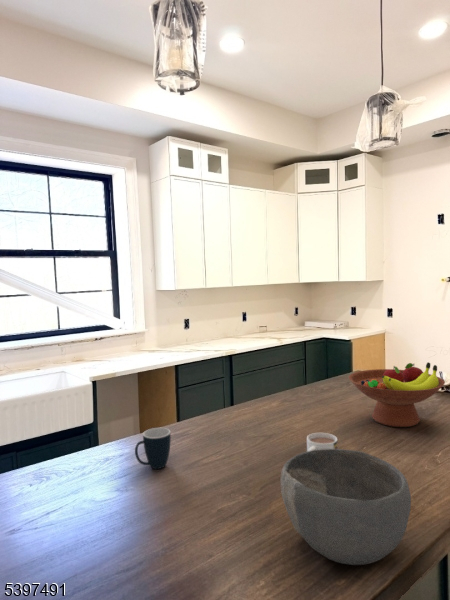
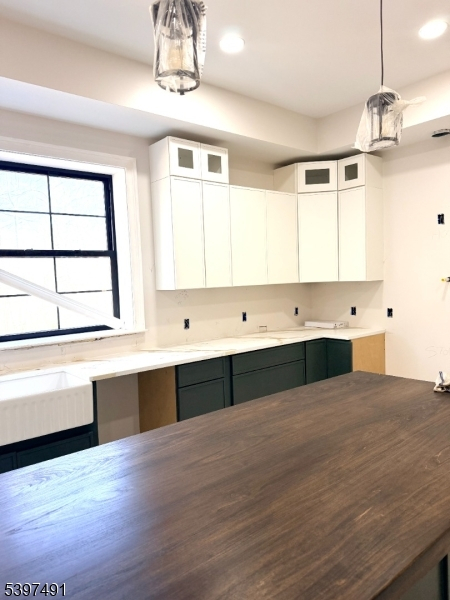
- mug (152, 450)
- bowl (343, 506)
- fruit bowl (395, 391)
- mug (317, 449)
